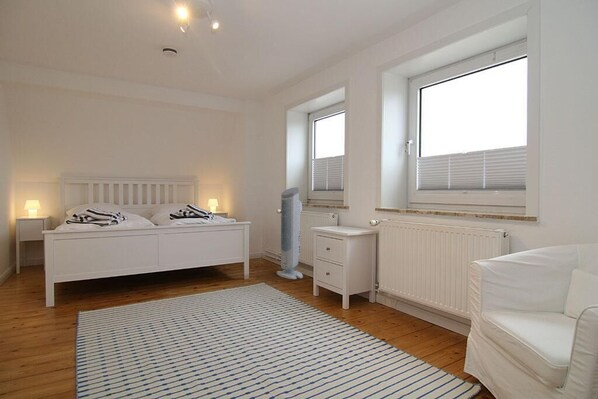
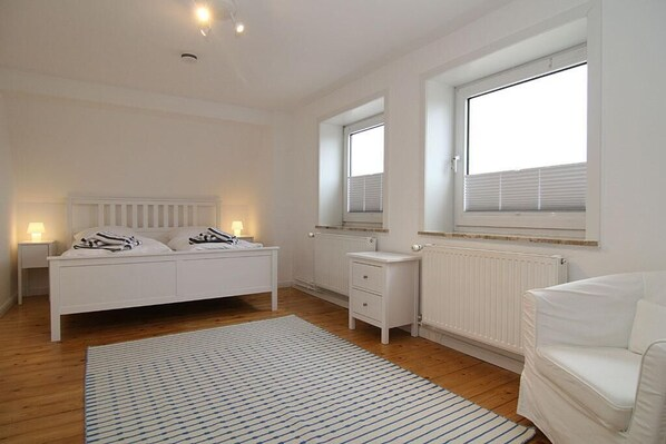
- air purifier (289, 231)
